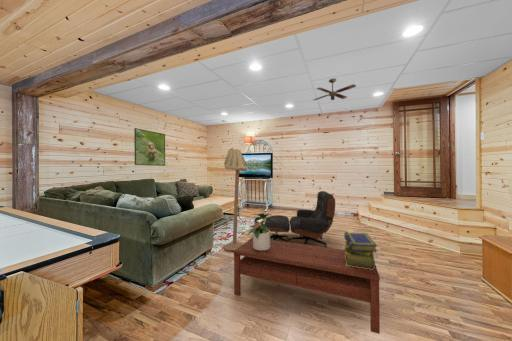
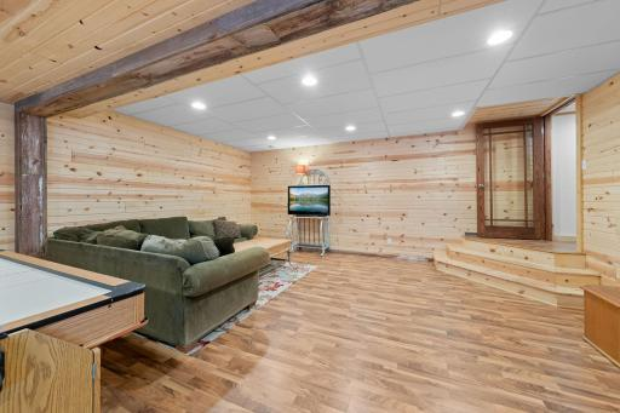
- coffee table (301, 274)
- floor lamp (236, 196)
- lounge chair (295, 216)
- ceiling fan (332, 90)
- potted plant (261, 229)
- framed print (151, 148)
- stack of books (359, 248)
